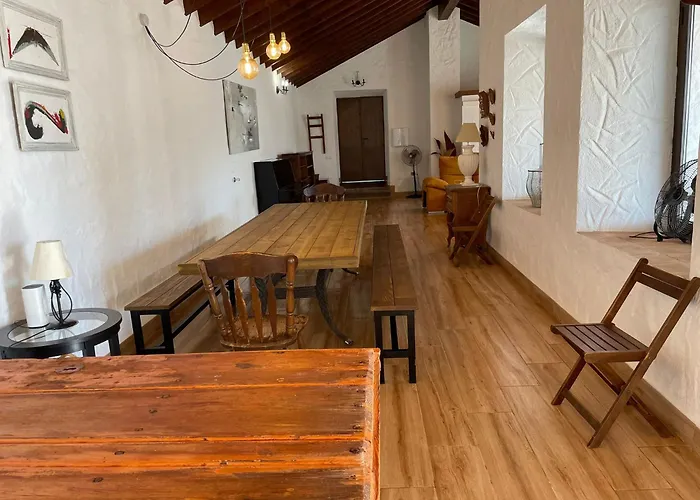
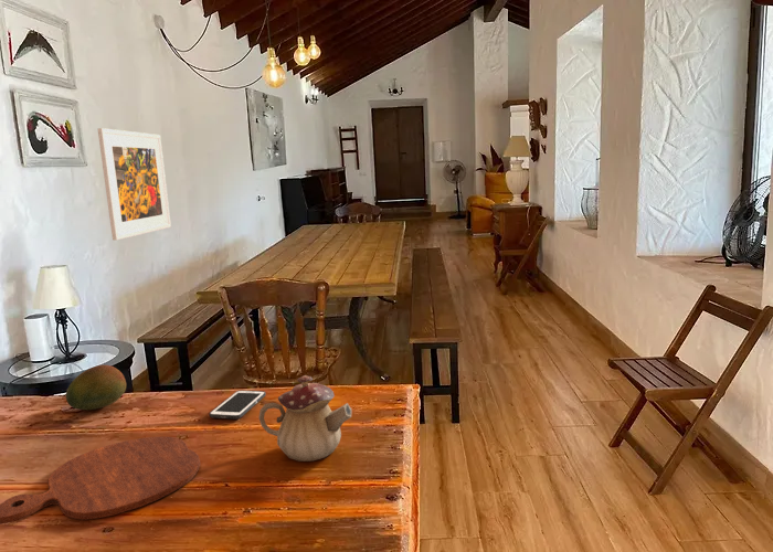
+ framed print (138, 183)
+ cutting board (96, 481)
+ teapot (303, 412)
+ cell phone (239, 403)
+ fruit (95, 388)
